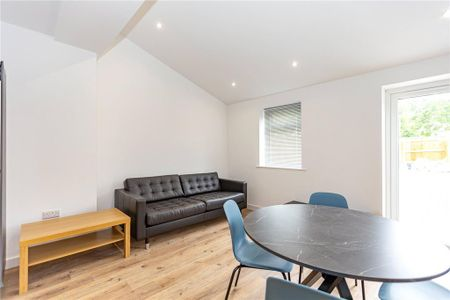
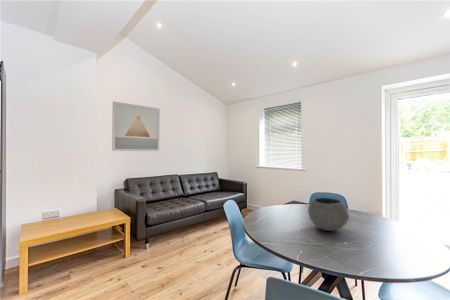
+ wall art (137, 128)
+ bowl (327, 214)
